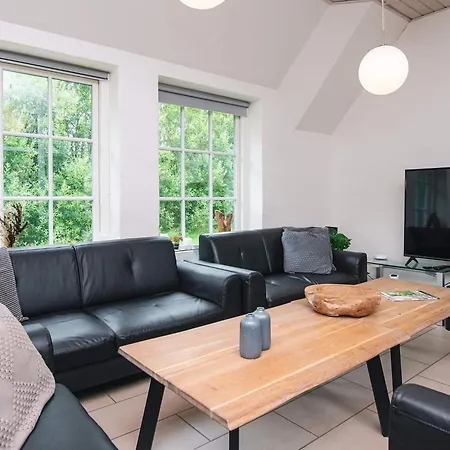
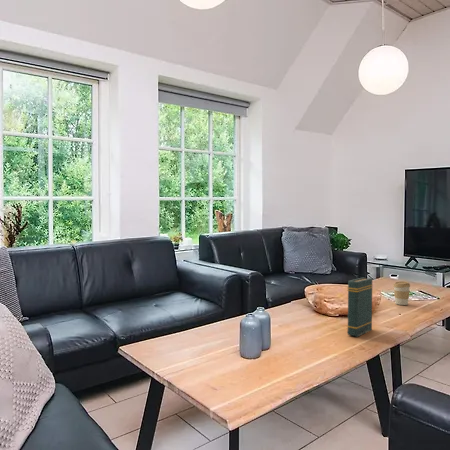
+ coffee cup (401, 292)
+ book (359, 306)
